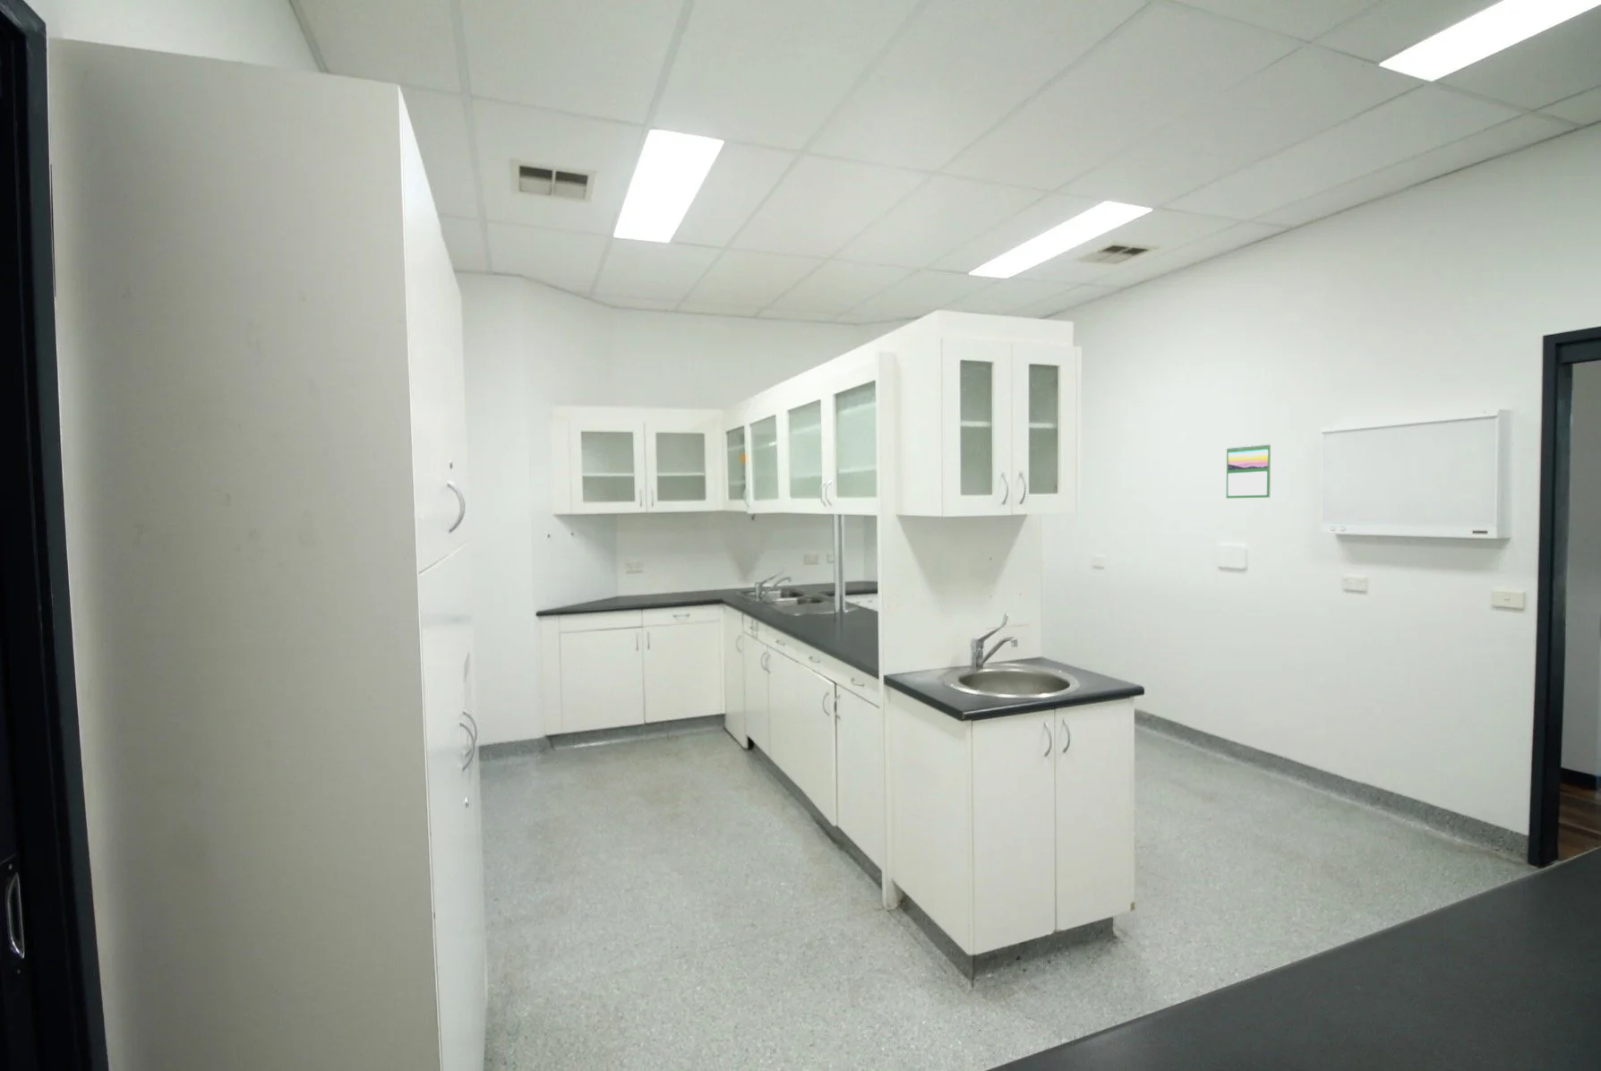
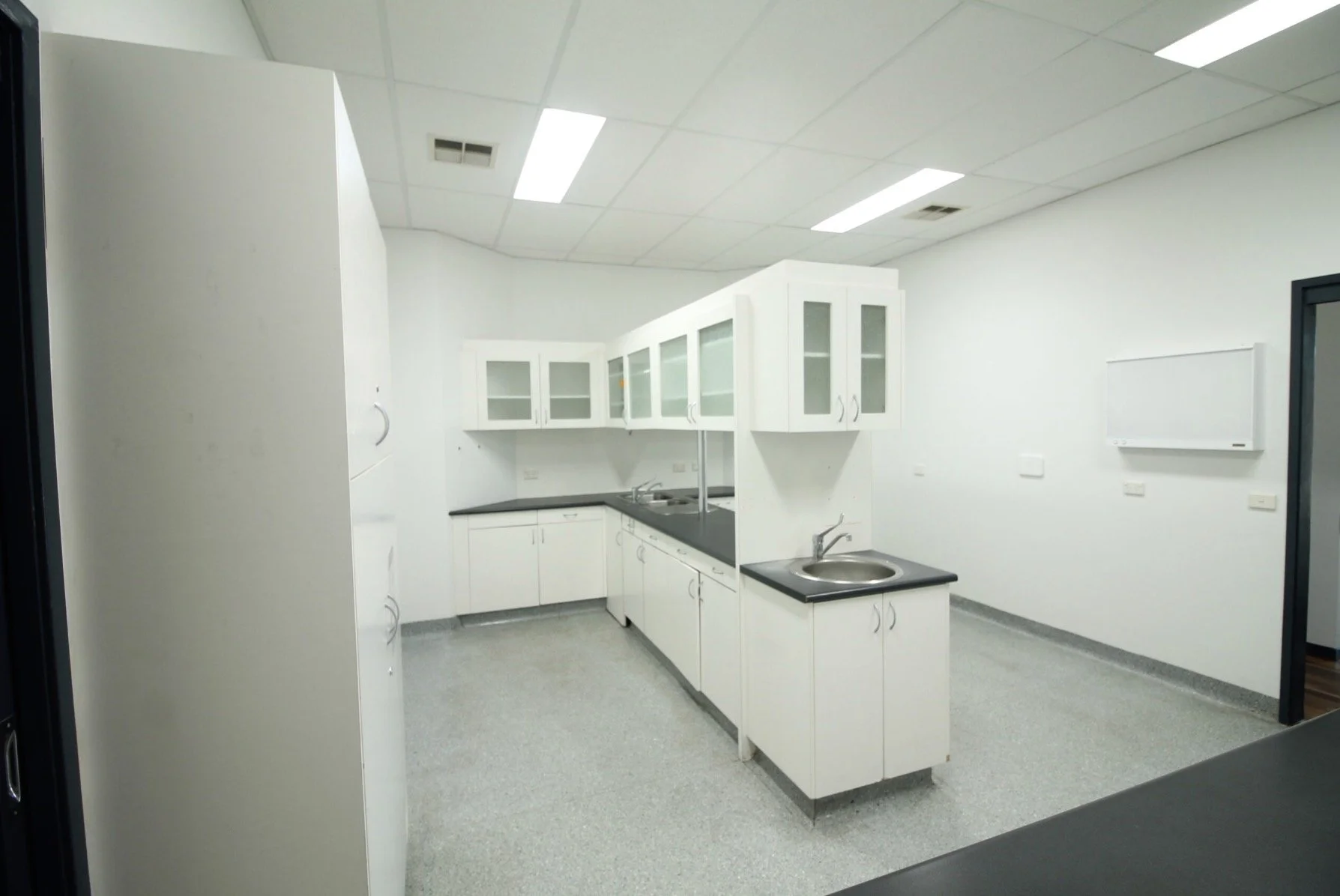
- calendar (1247, 471)
